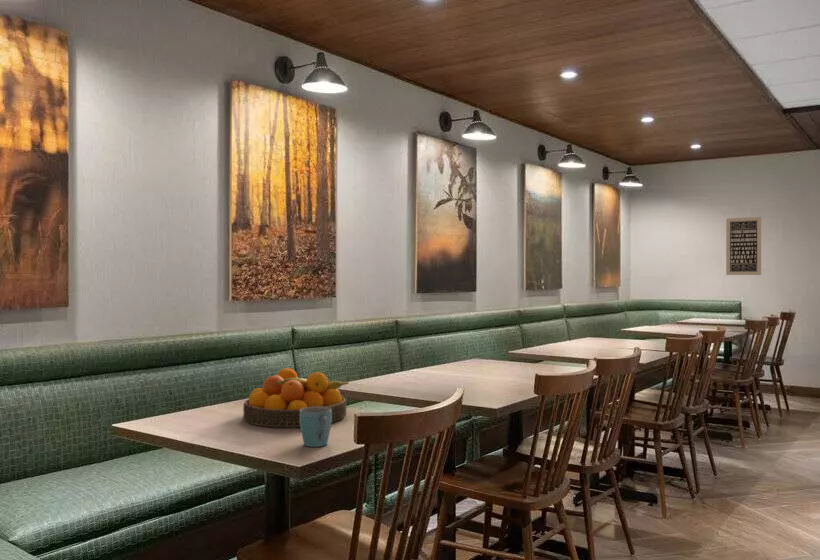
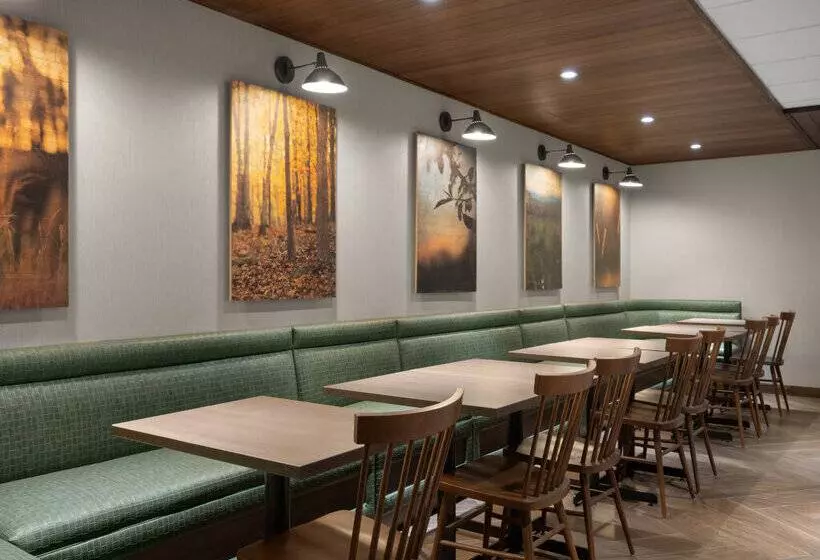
- wall art (743, 246)
- fruit bowl (295, 394)
- mug (318, 427)
